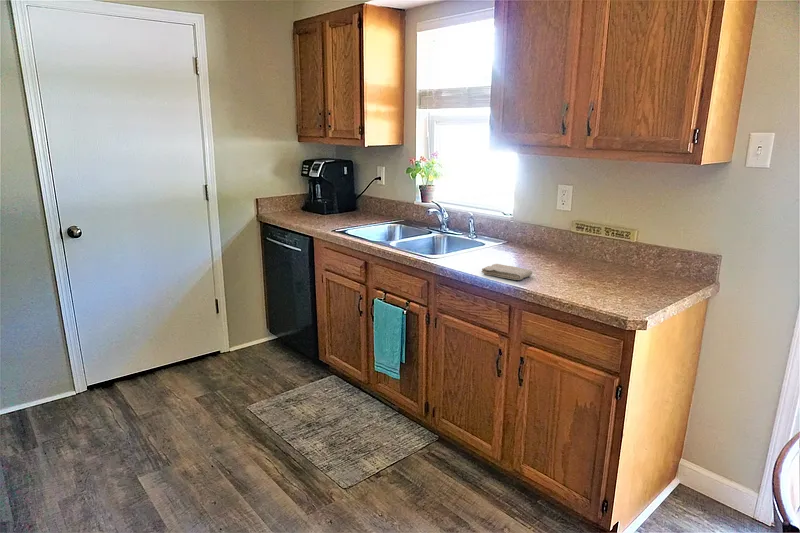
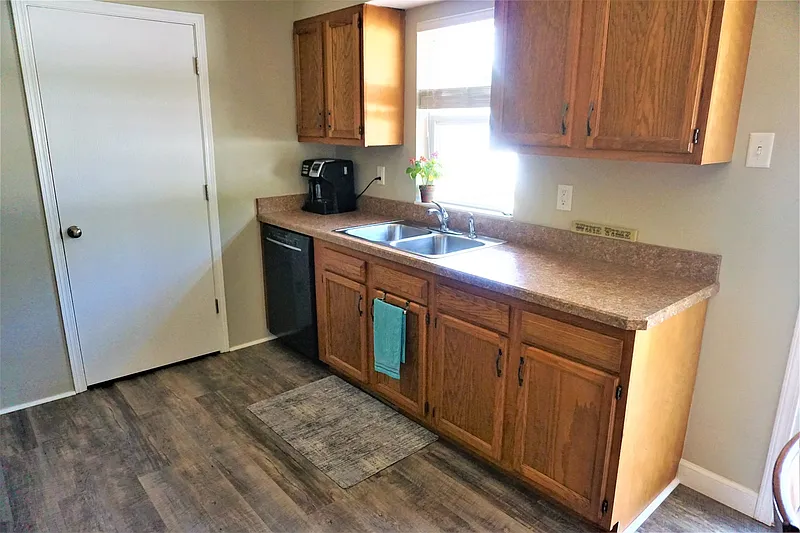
- washcloth (506, 271)
